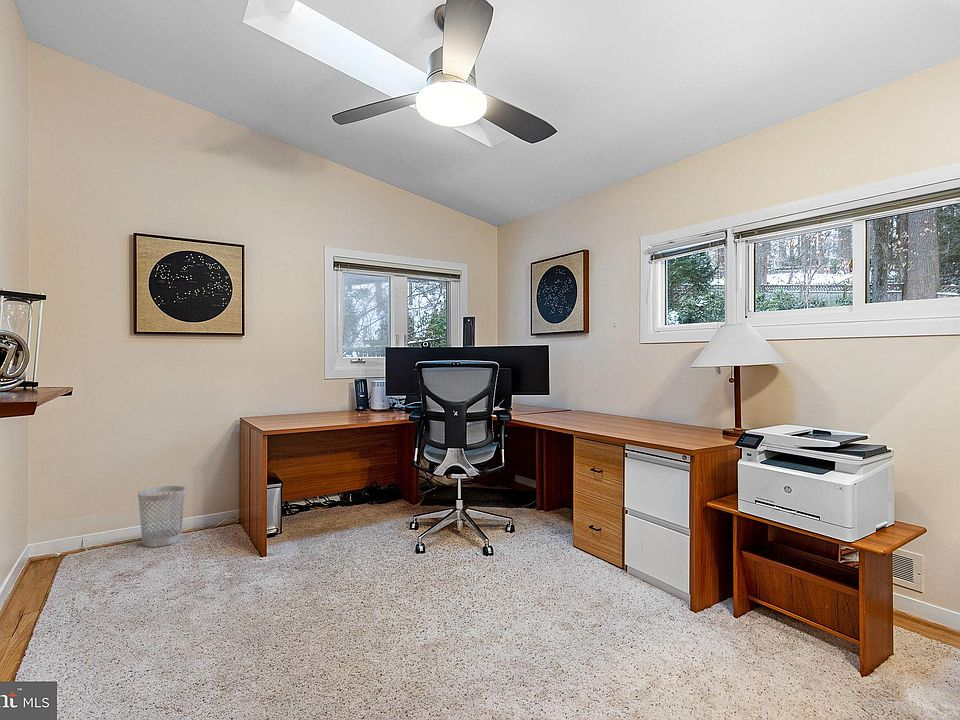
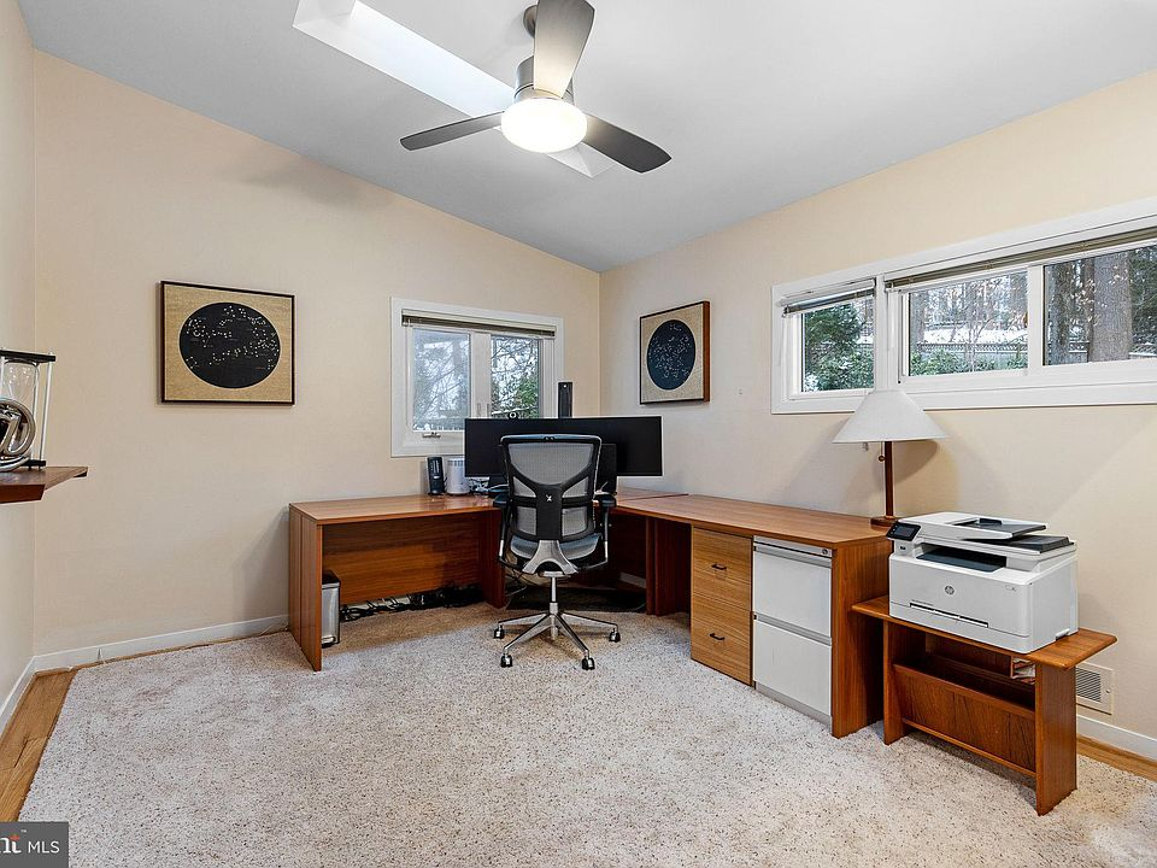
- wastebasket (162, 515)
